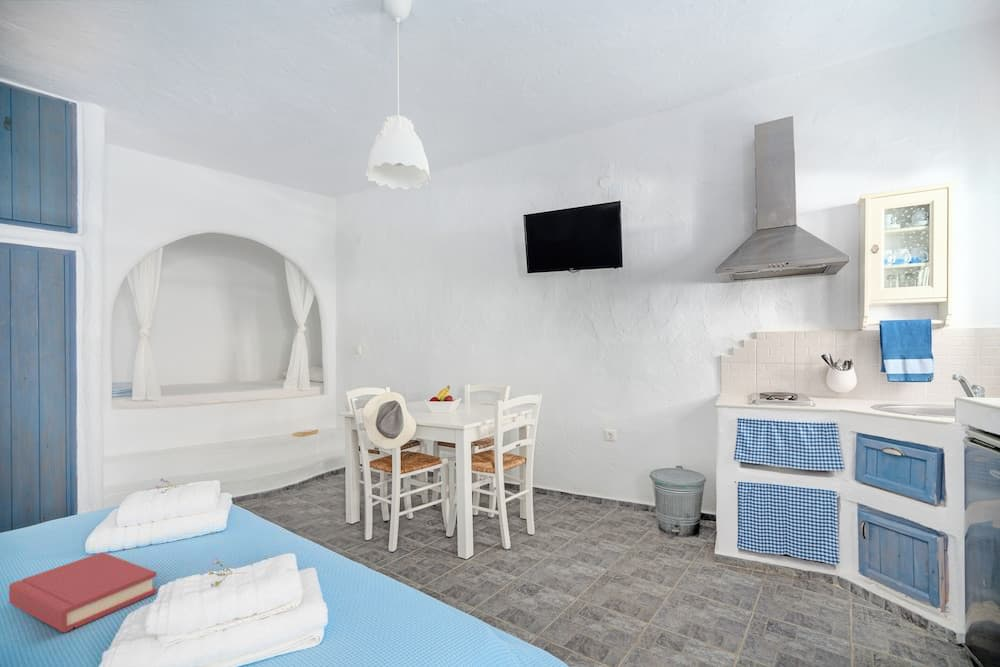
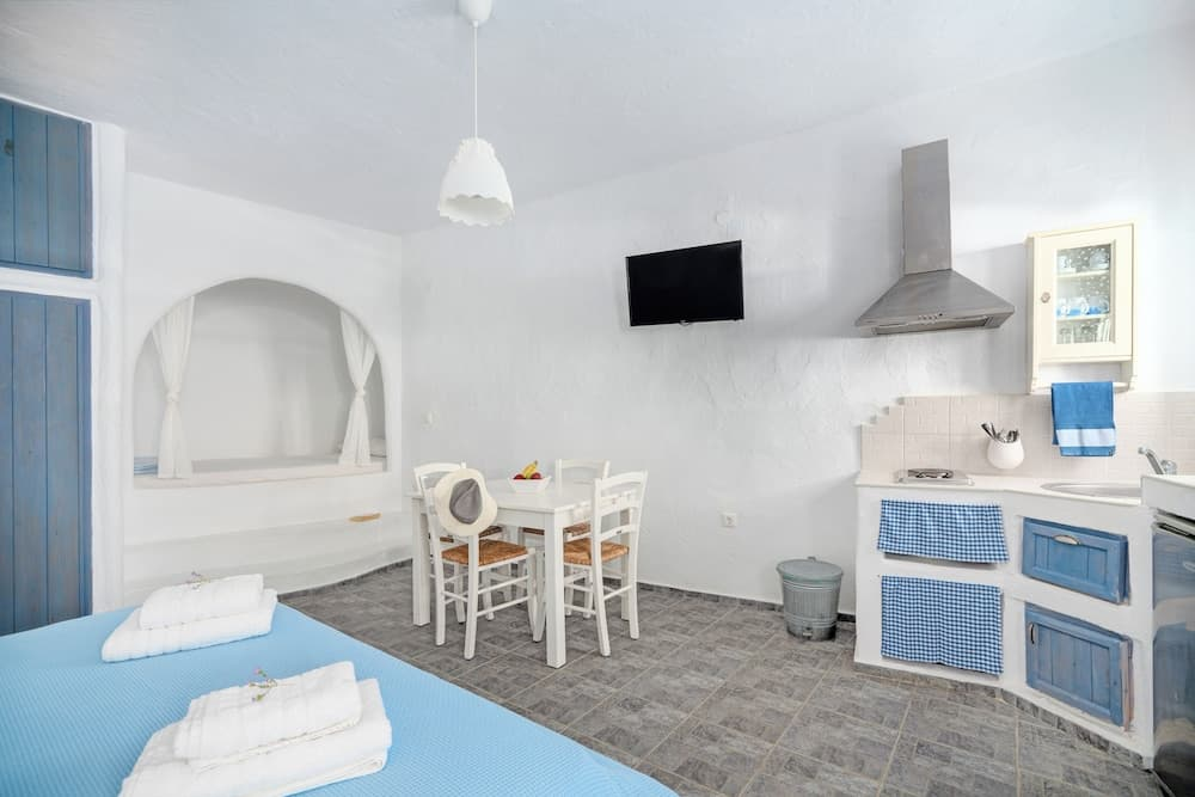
- hardback book (84, 588)
